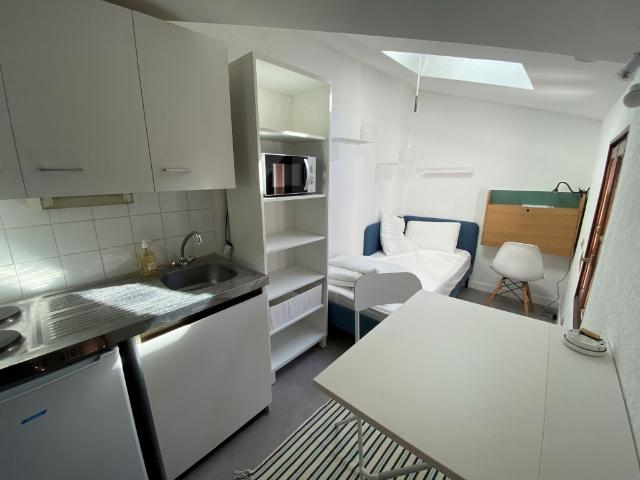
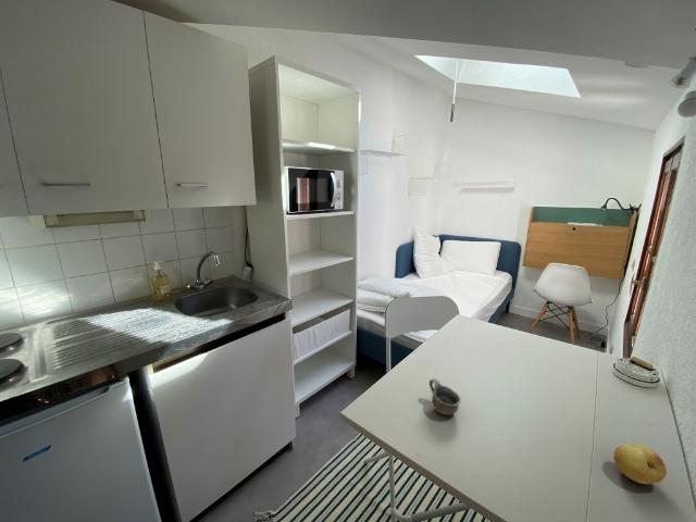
+ cup (445, 398)
+ fruit (638, 463)
